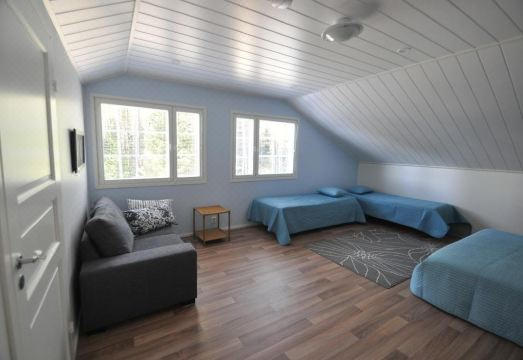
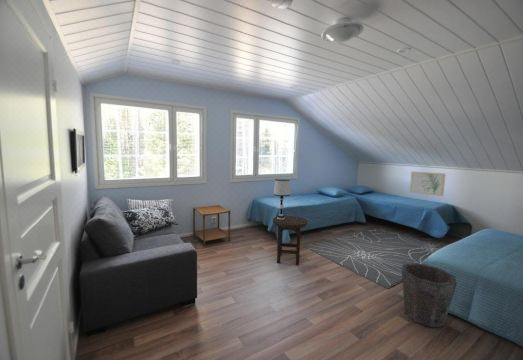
+ table lamp (281, 199)
+ stool (288, 243)
+ waste bin (425, 294)
+ wall art (426, 183)
